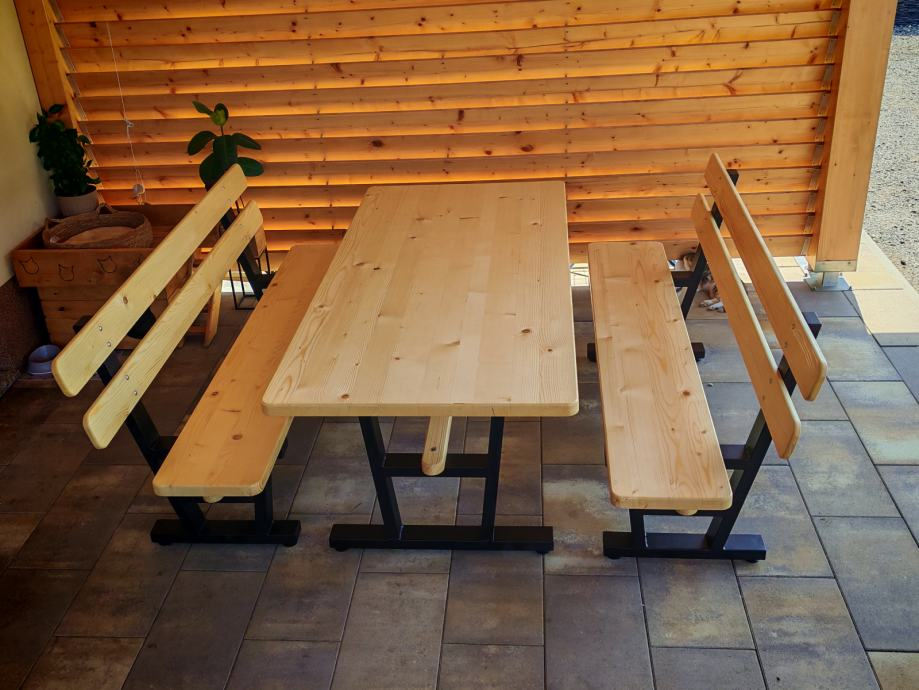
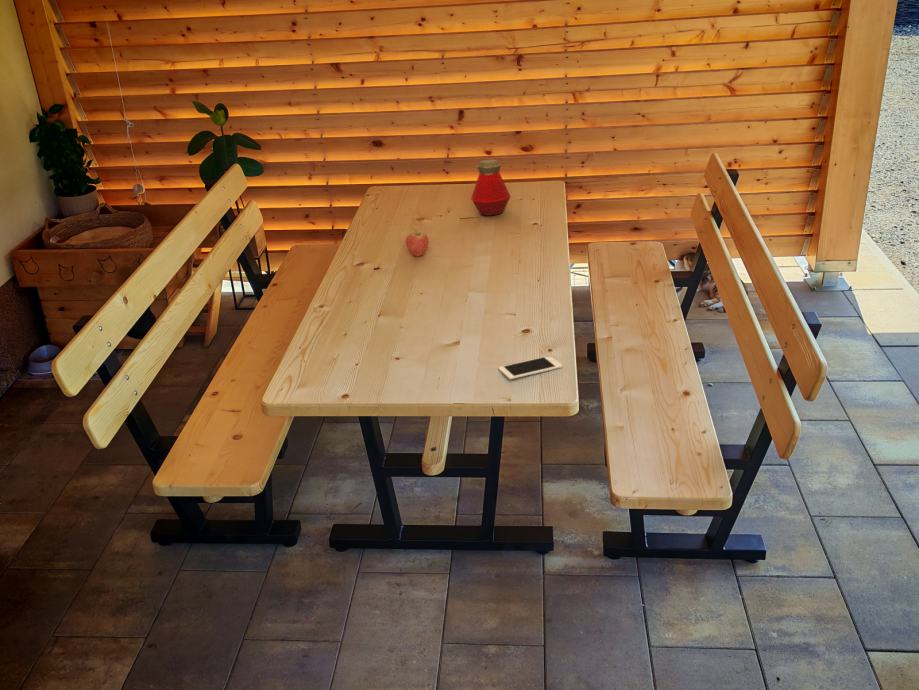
+ bottle (490, 187)
+ fruit (417, 242)
+ cell phone (530, 367)
